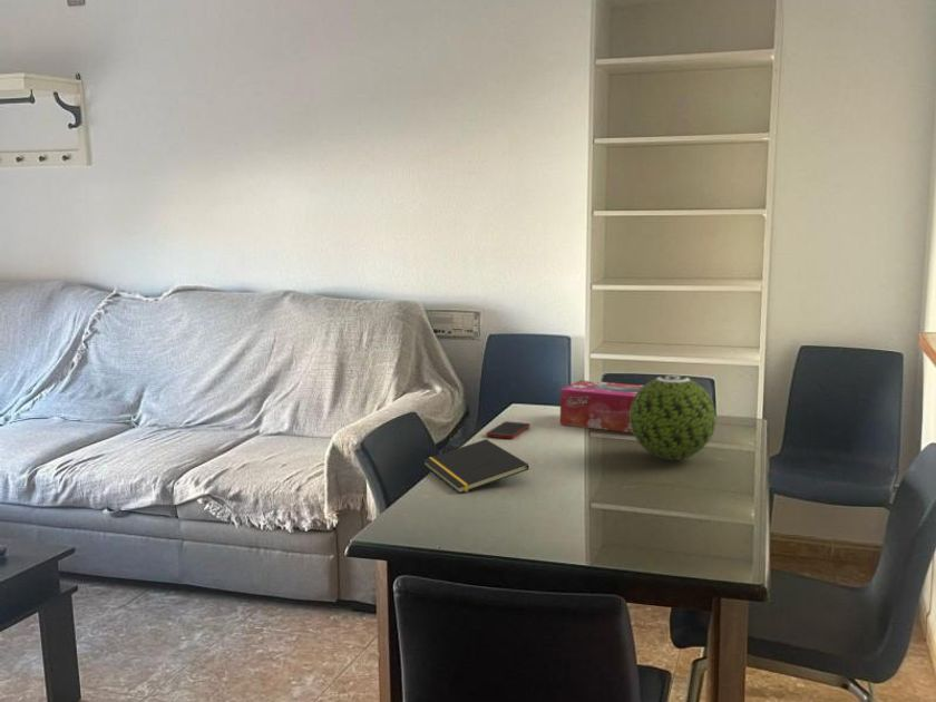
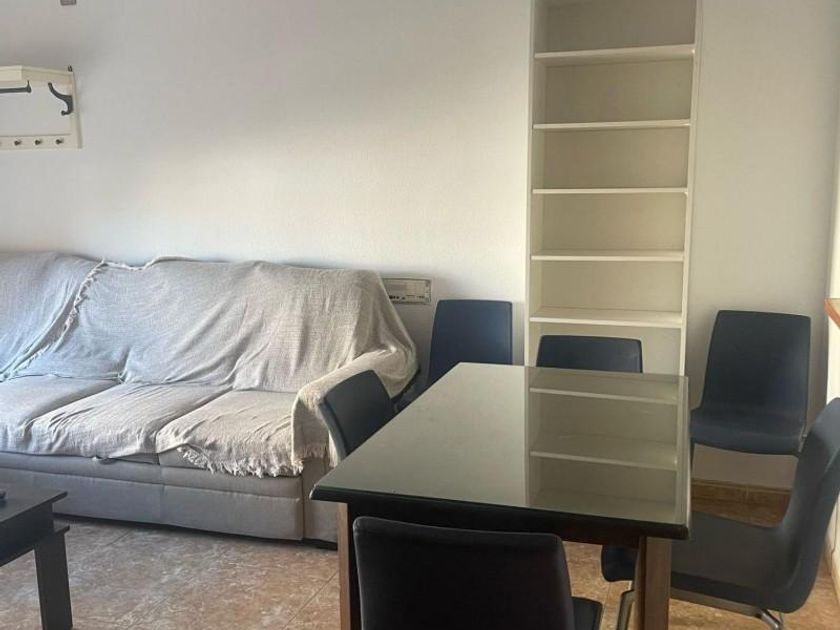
- notepad (474, 464)
- cell phone (508, 429)
- tissue box (618, 406)
- decorative ball (672, 417)
